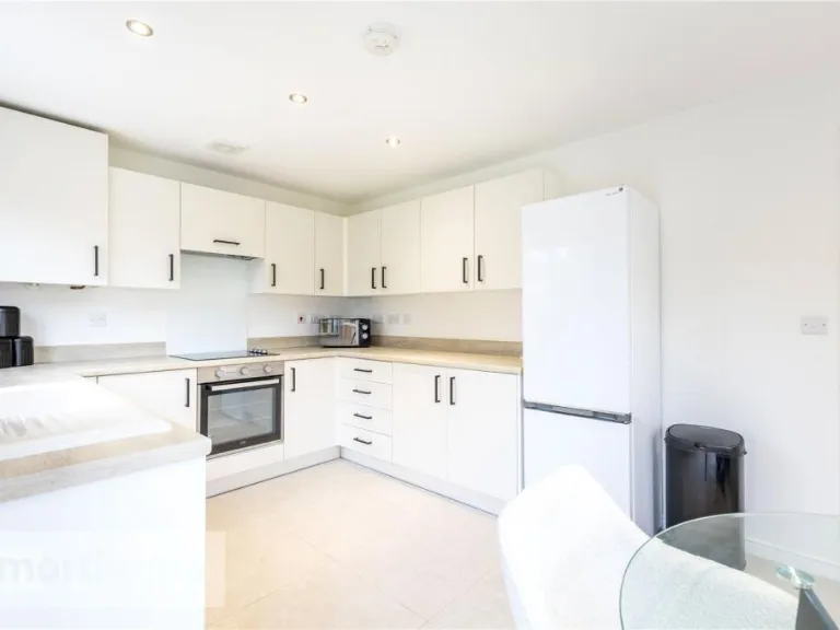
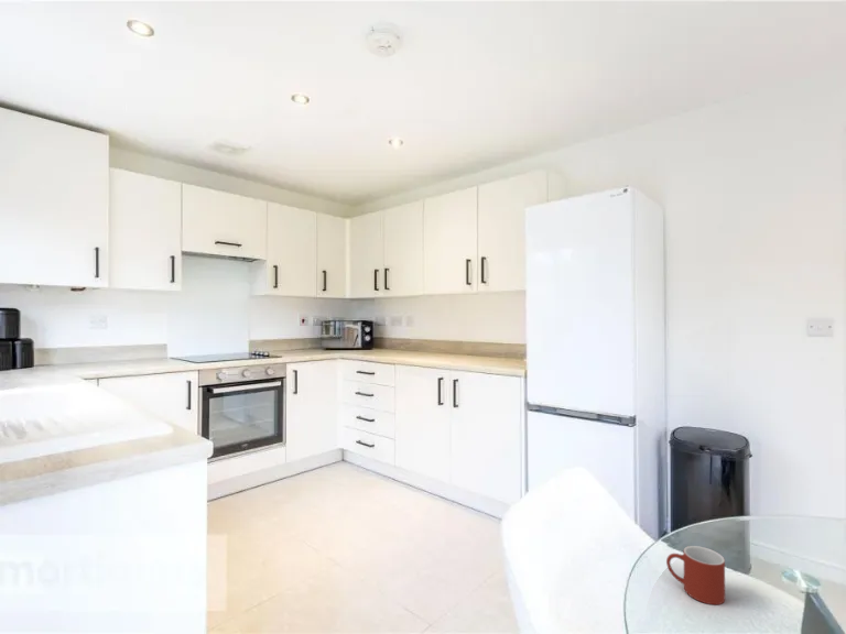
+ mug (695, 572)
